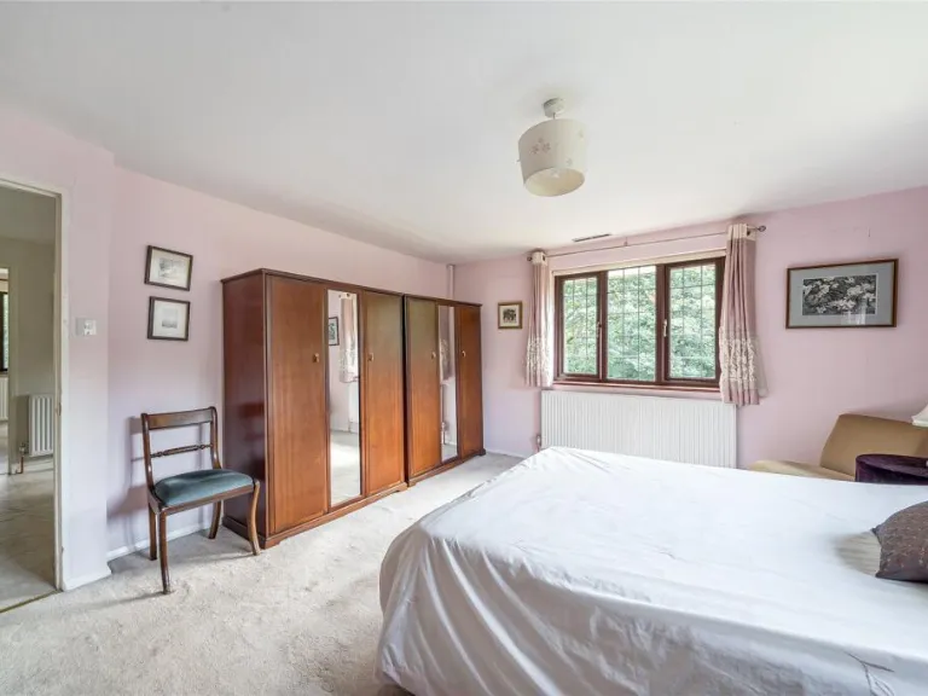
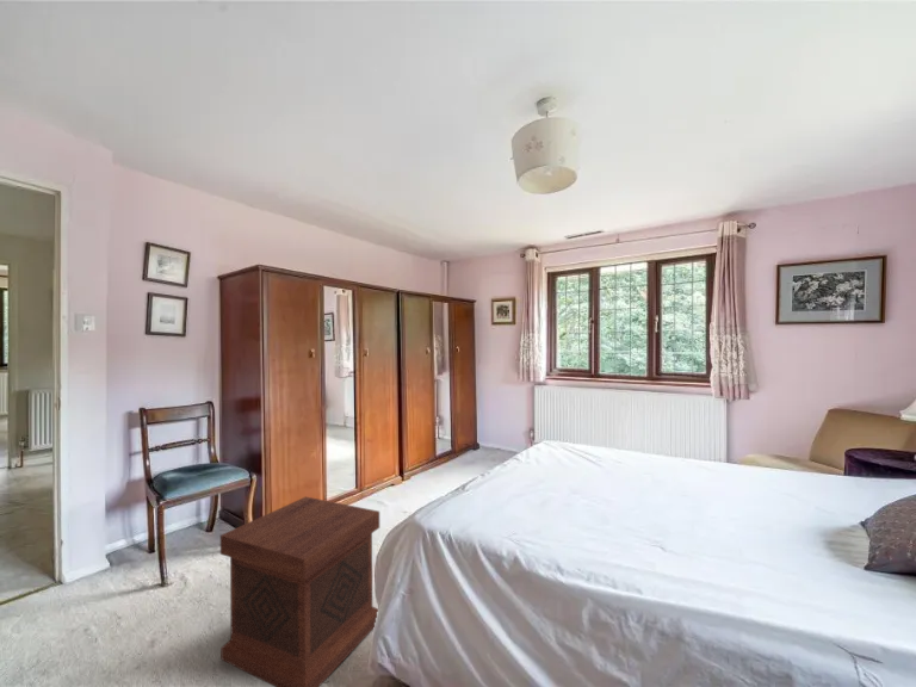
+ side table (305, 581)
